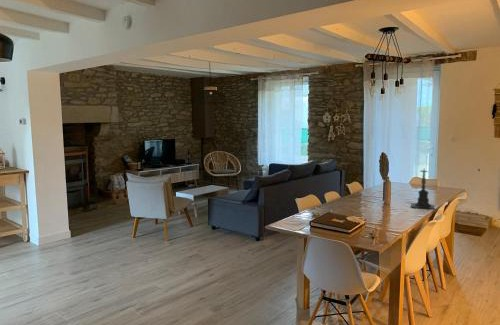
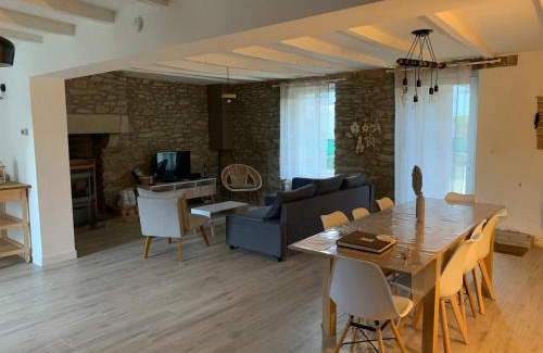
- candle holder (423, 185)
